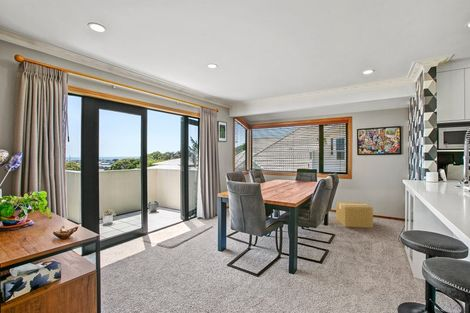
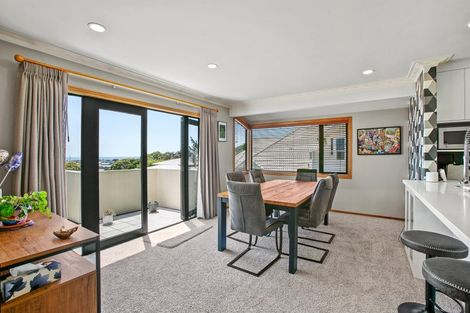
- cardboard box (353, 213)
